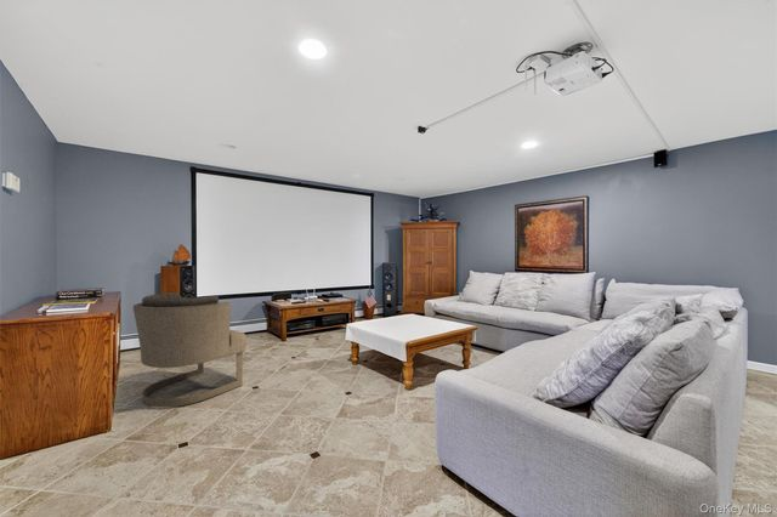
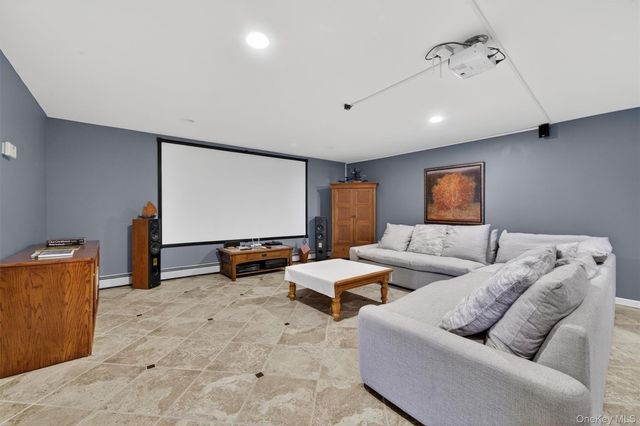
- armchair (186, 342)
